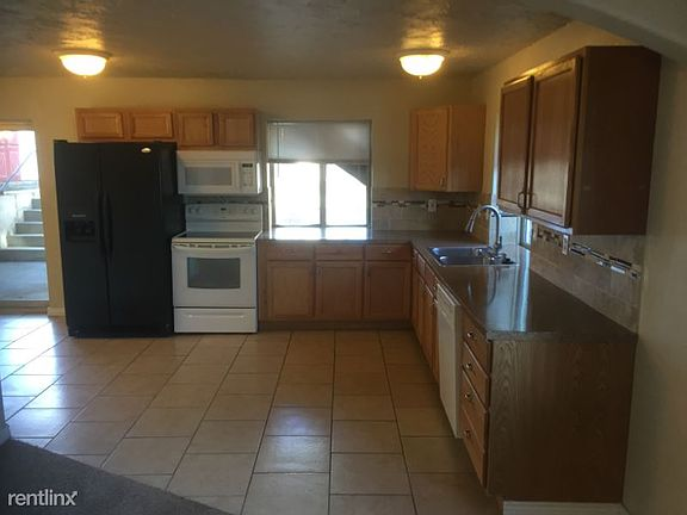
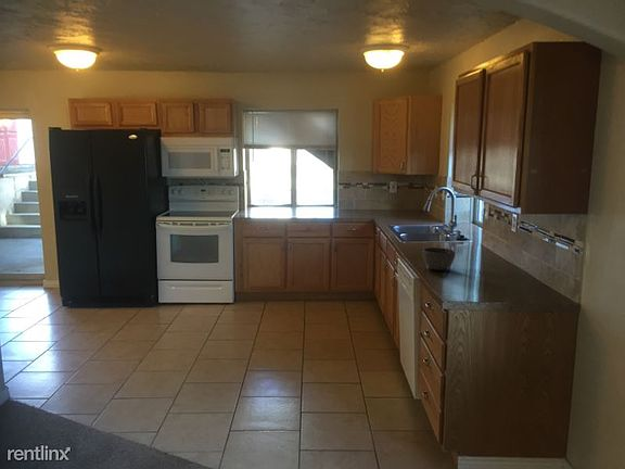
+ bowl (437, 259)
